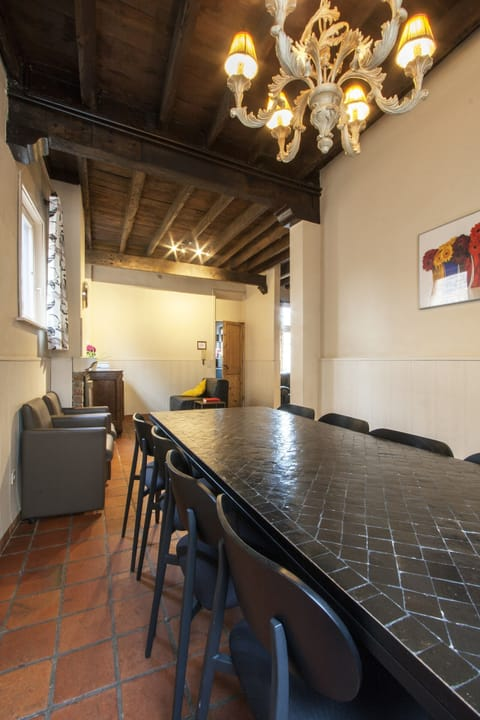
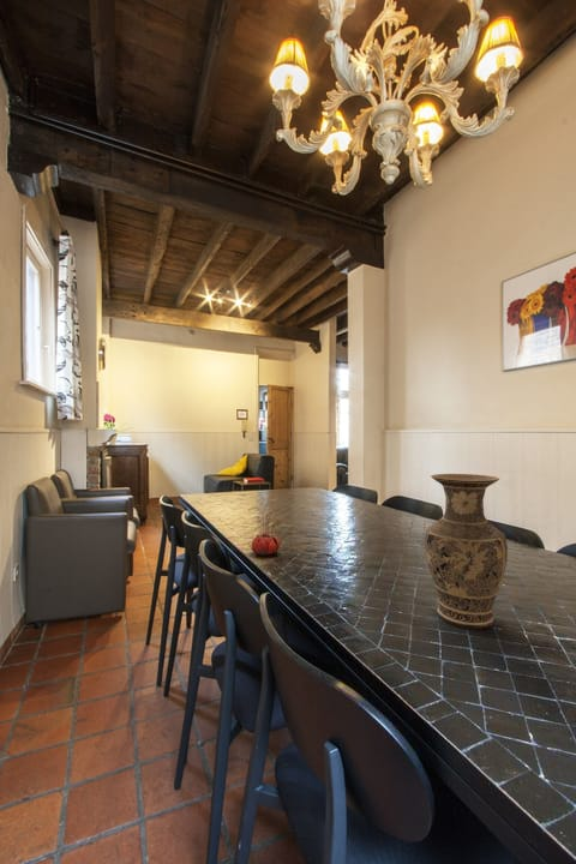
+ vase (464, 546)
+ flower (268, 527)
